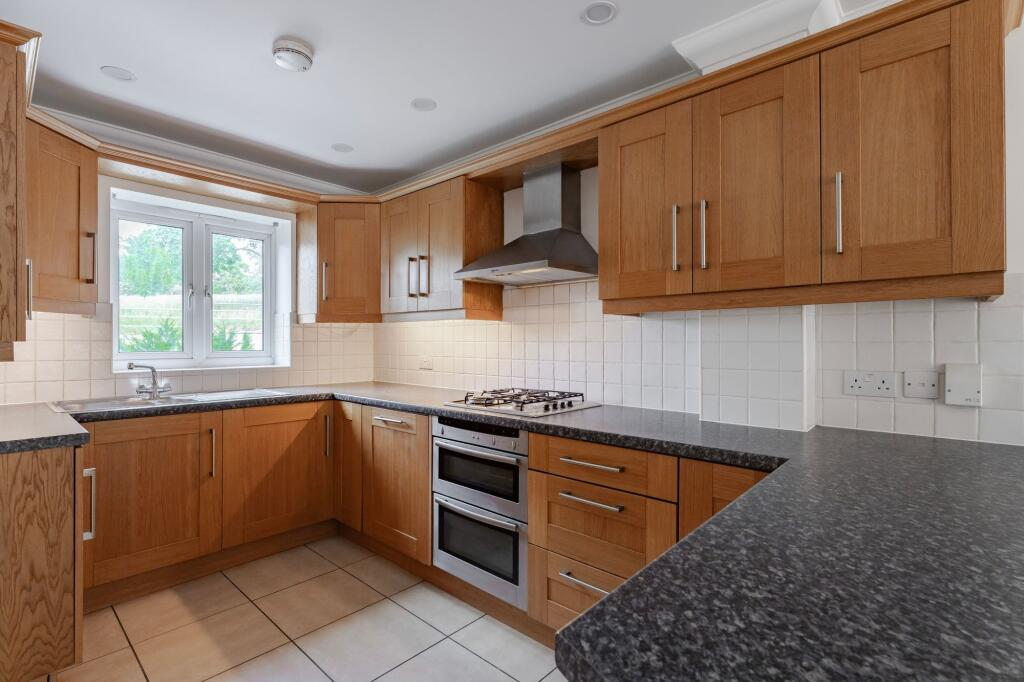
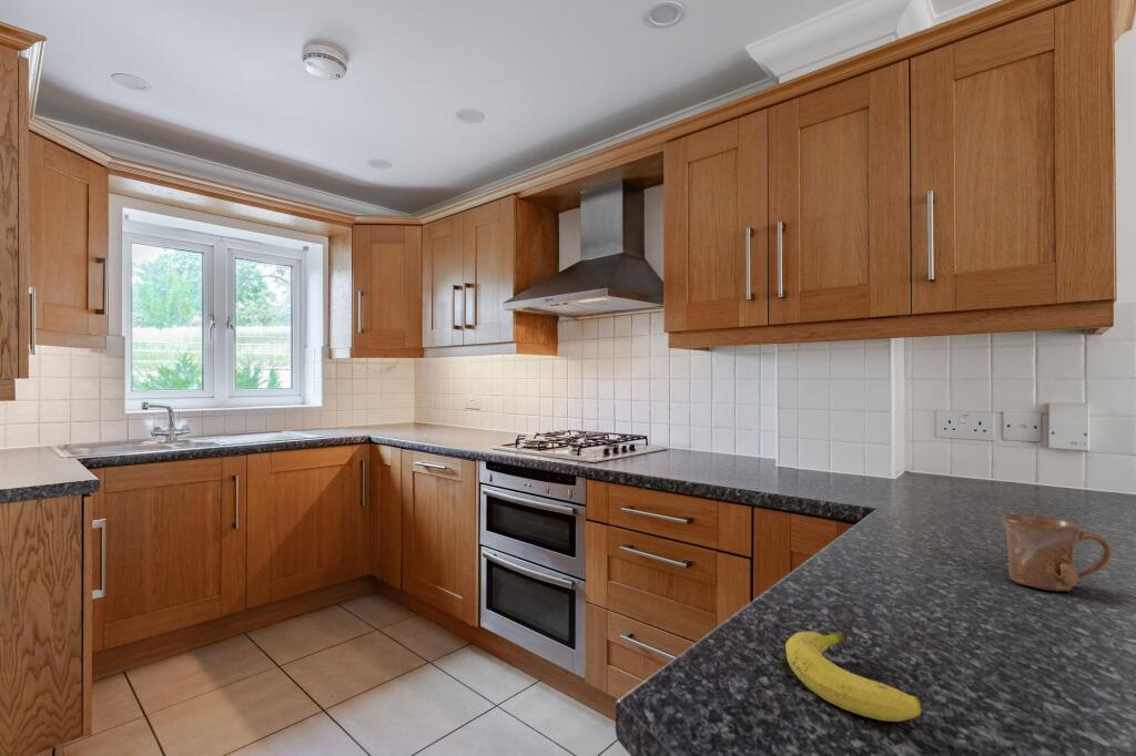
+ fruit (844, 670)
+ mug (1054, 553)
